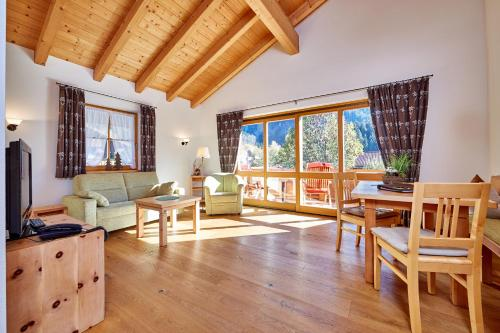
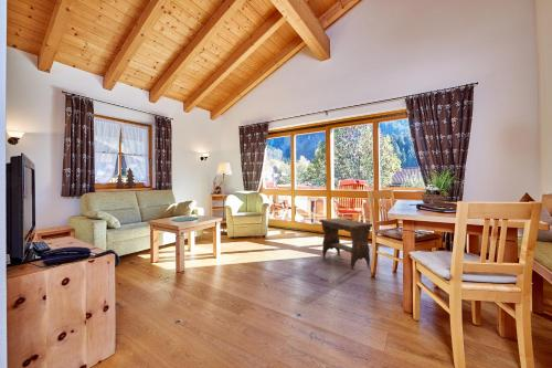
+ footstool (342, 244)
